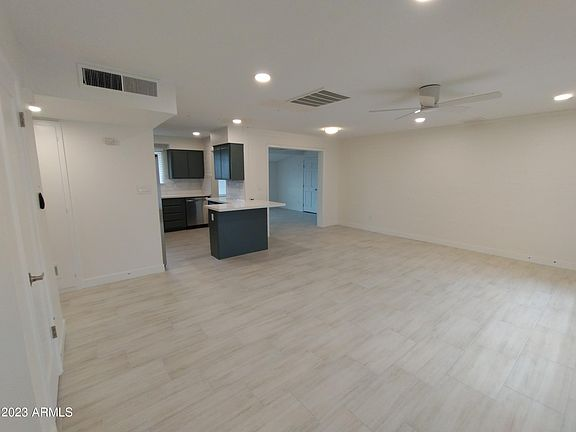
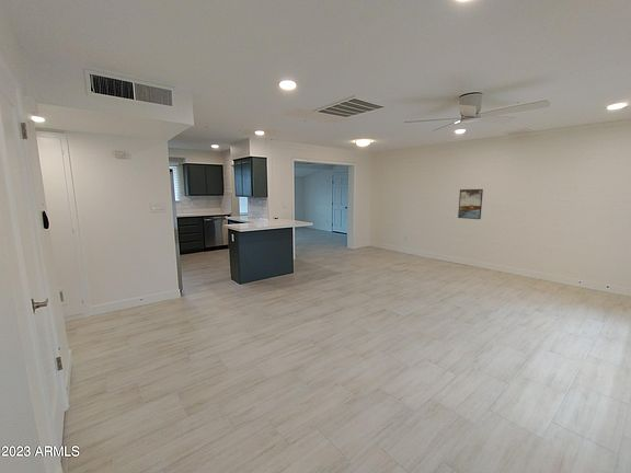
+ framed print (470, 204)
